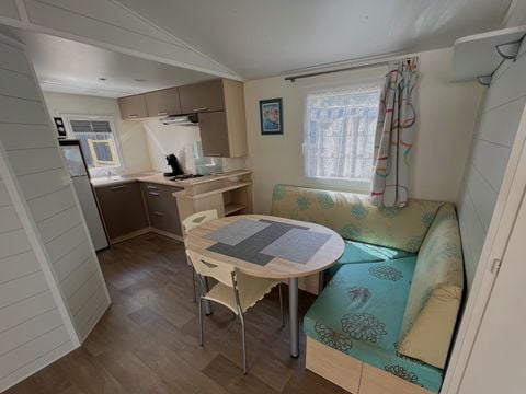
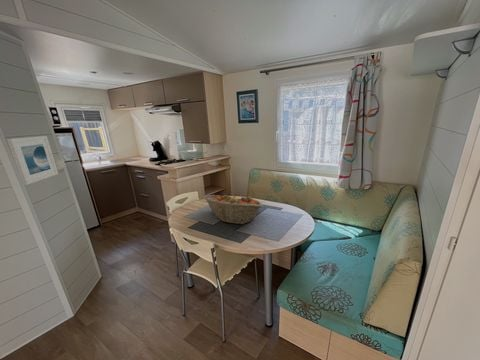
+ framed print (35, 158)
+ fruit basket (232, 204)
